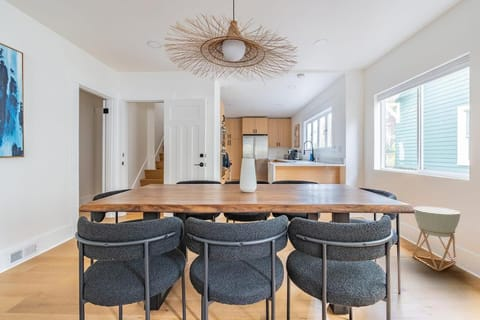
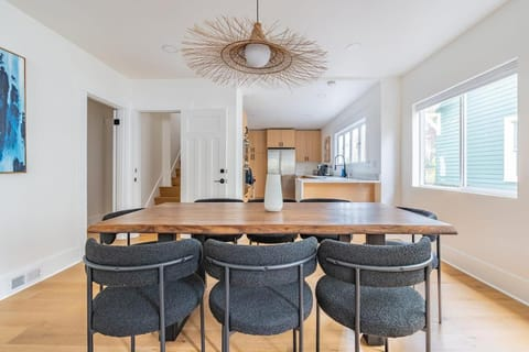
- planter (435, 235)
